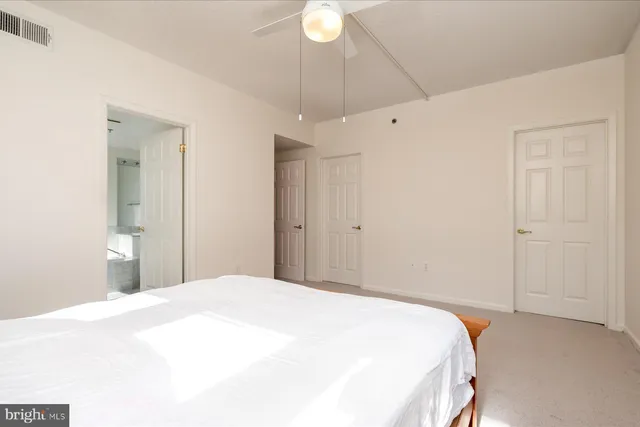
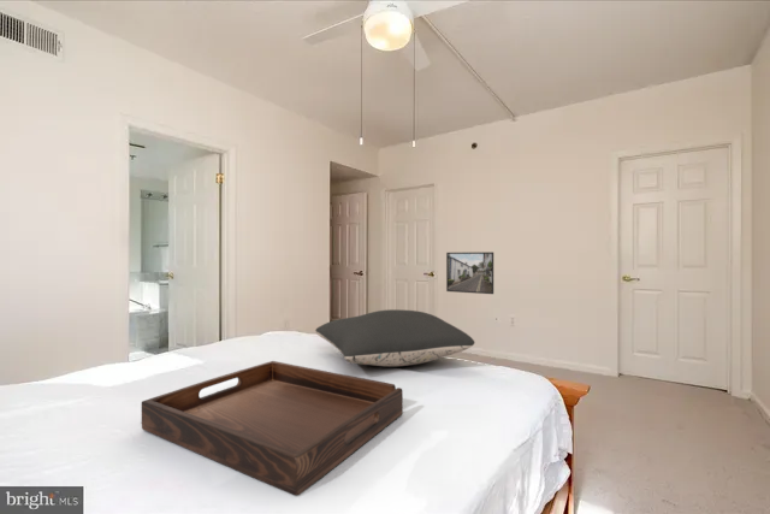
+ pillow (387, 336)
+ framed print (469, 272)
+ serving tray (280, 406)
